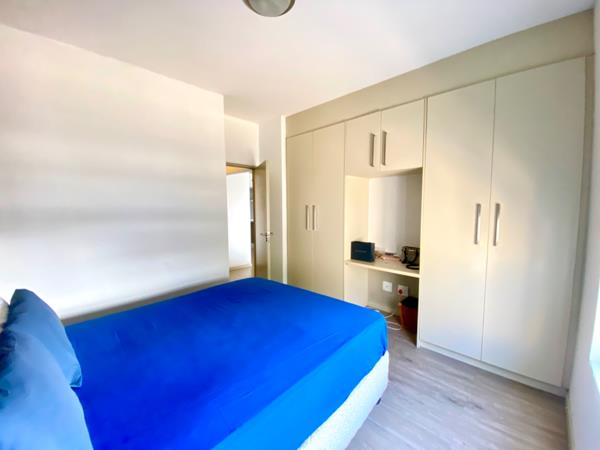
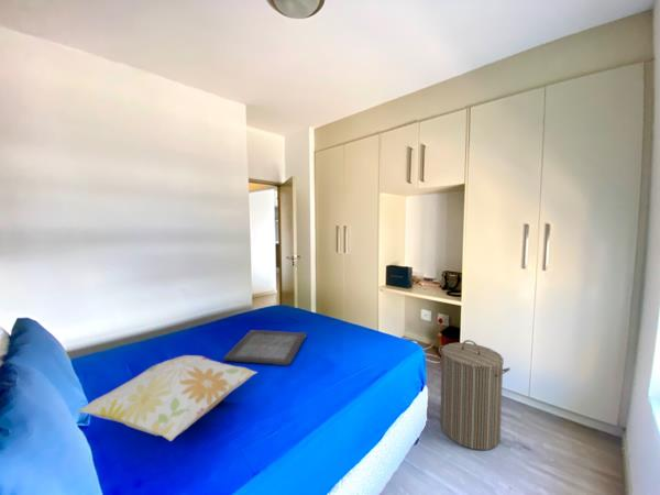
+ decorative pillow (177, 388)
+ serving tray (267, 344)
+ laundry hamper (470, 385)
